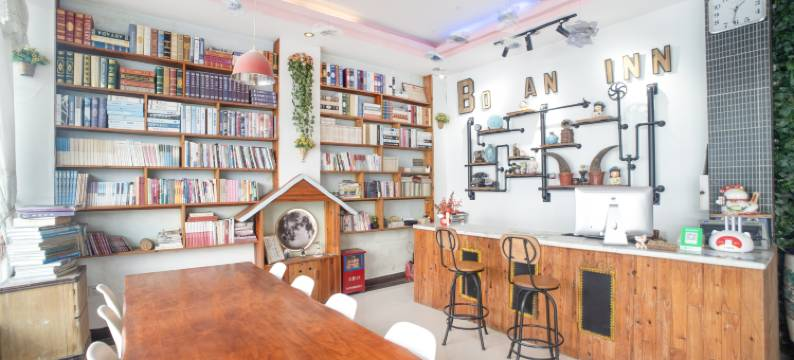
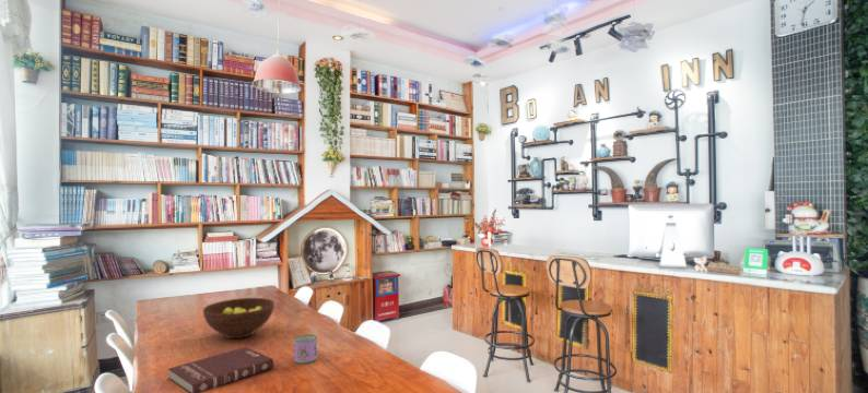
+ book (222, 368)
+ fruit bowl (239, 320)
+ mug (306, 347)
